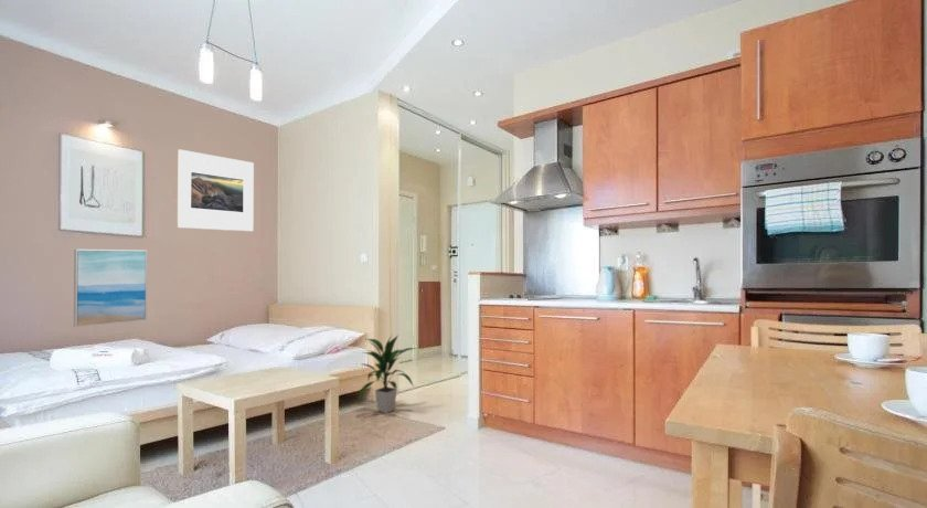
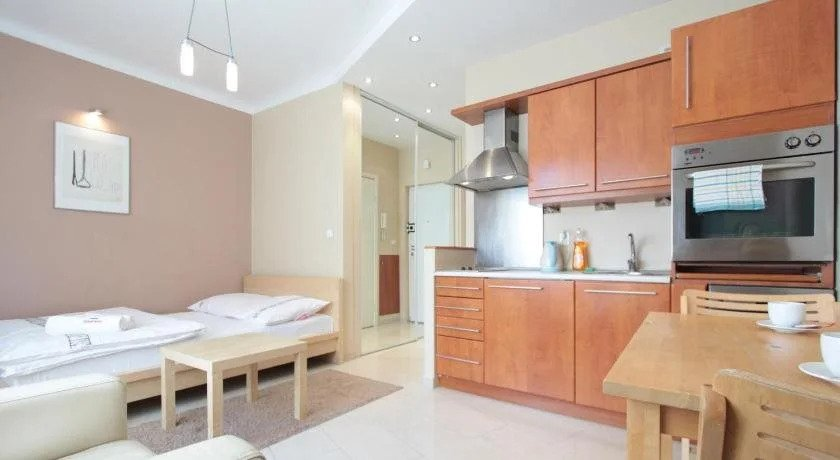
- indoor plant (383, 371)
- wall art (111, 286)
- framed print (217, 192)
